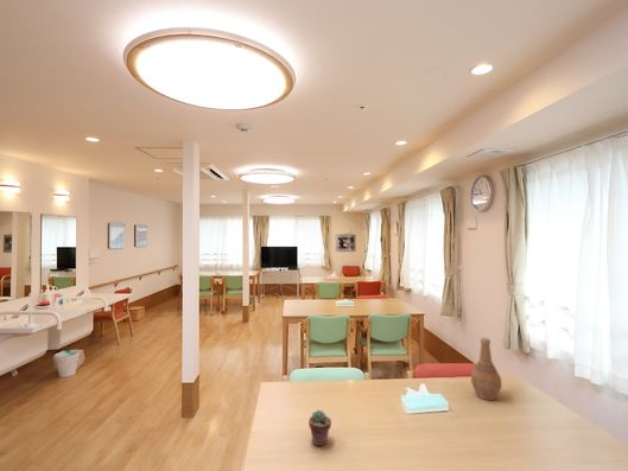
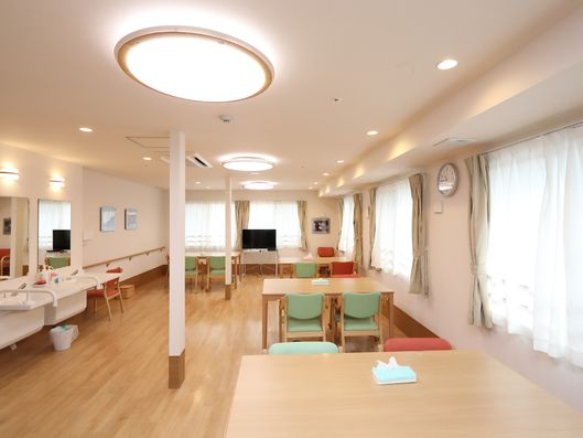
- potted succulent (319, 426)
- vase (486, 367)
